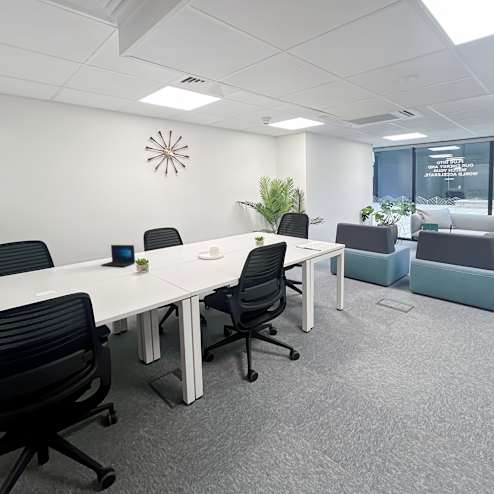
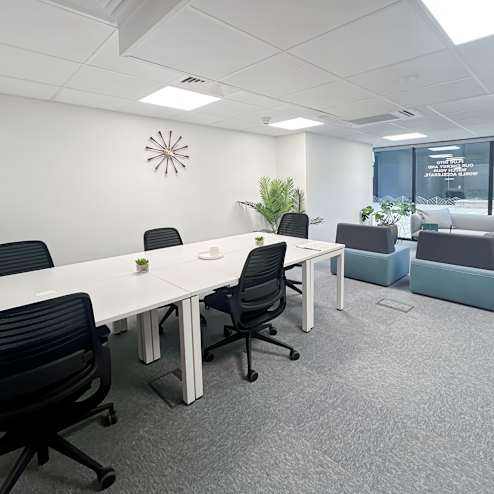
- laptop (117, 255)
